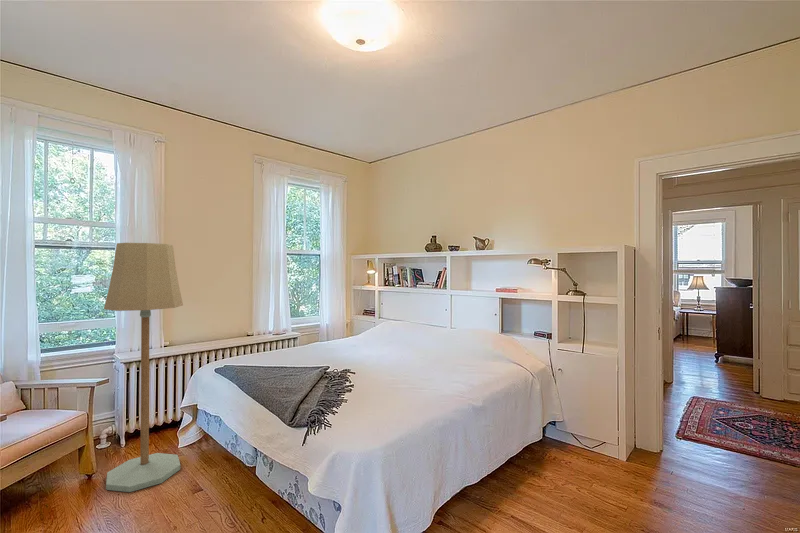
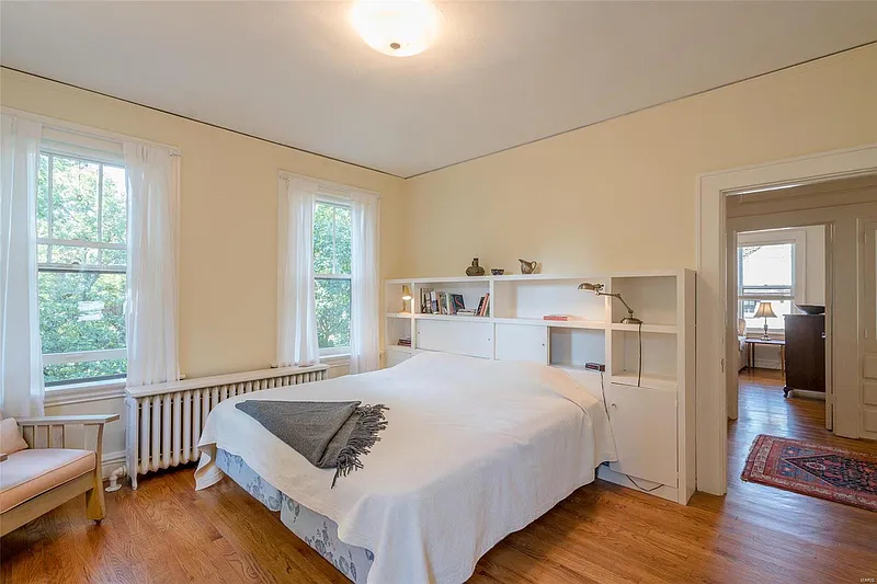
- floor lamp (145, 358)
